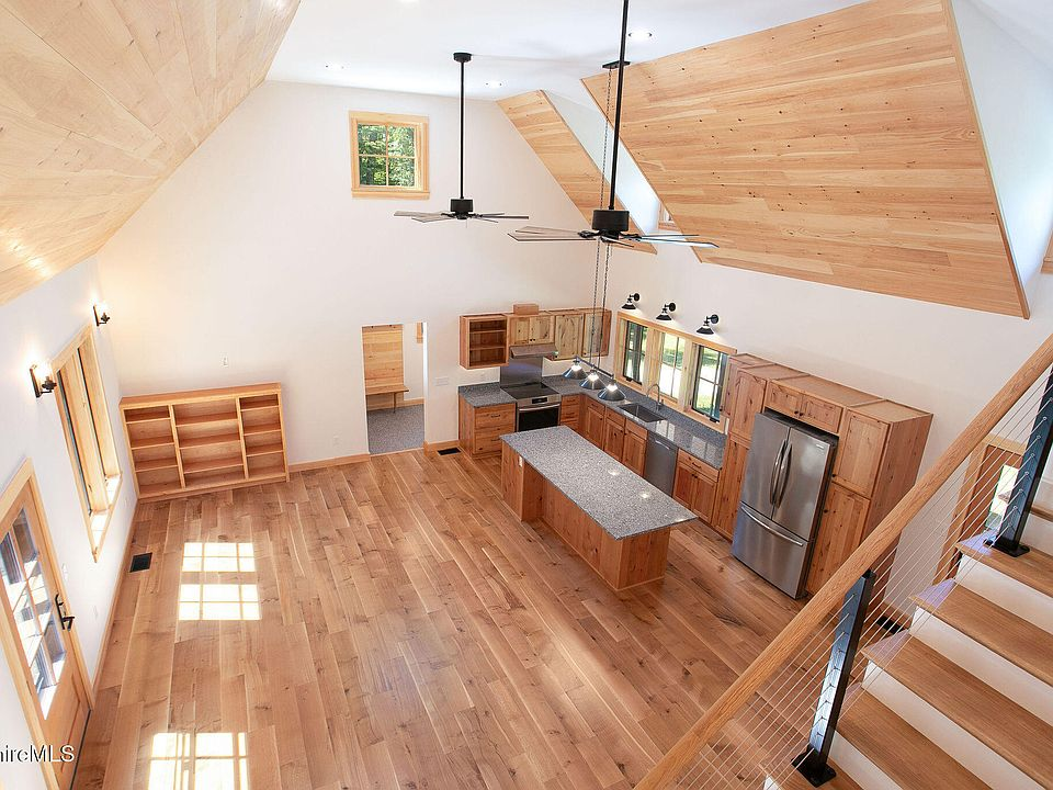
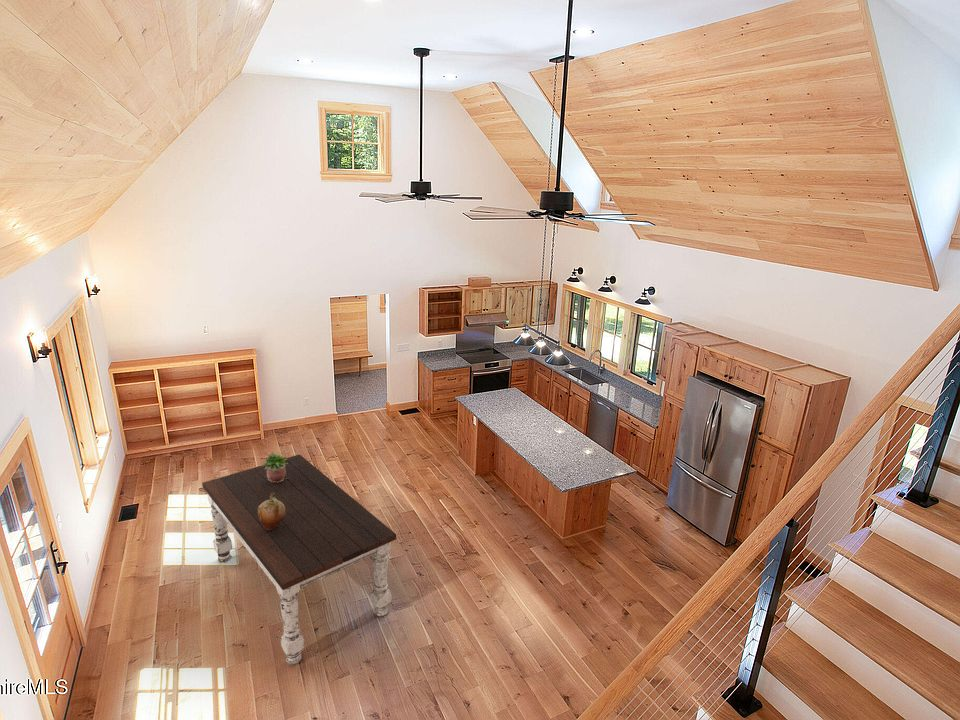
+ ceramic jug (269, 511)
+ dining table (295, 546)
+ potted plant (276, 466)
